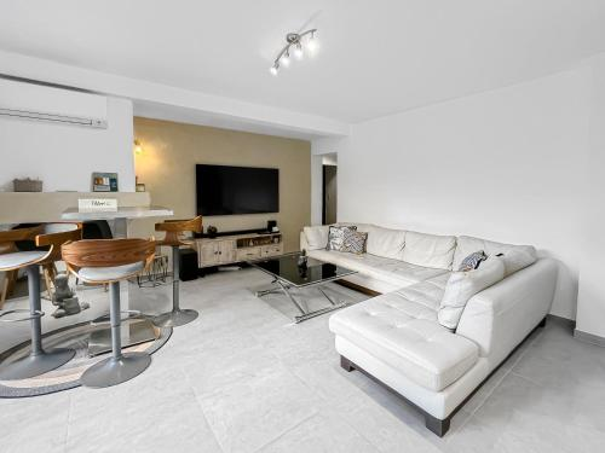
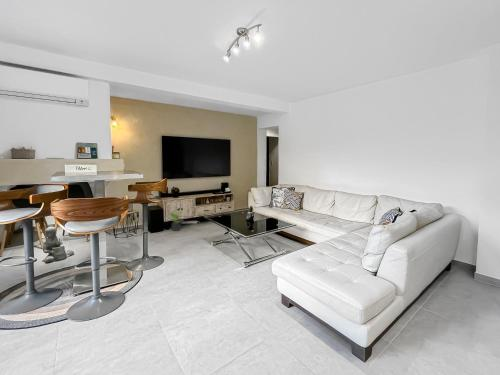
+ potted plant (176, 219)
